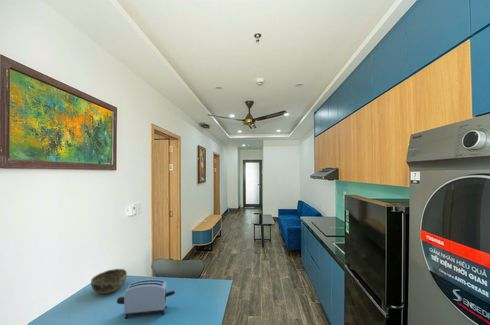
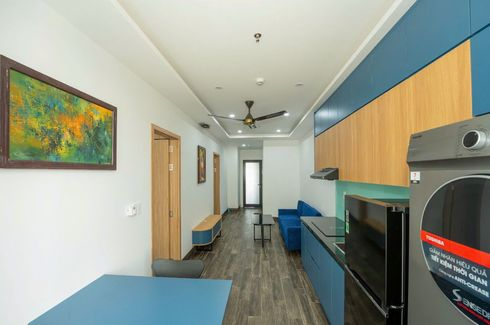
- toaster (146, 297)
- bowl (109, 282)
